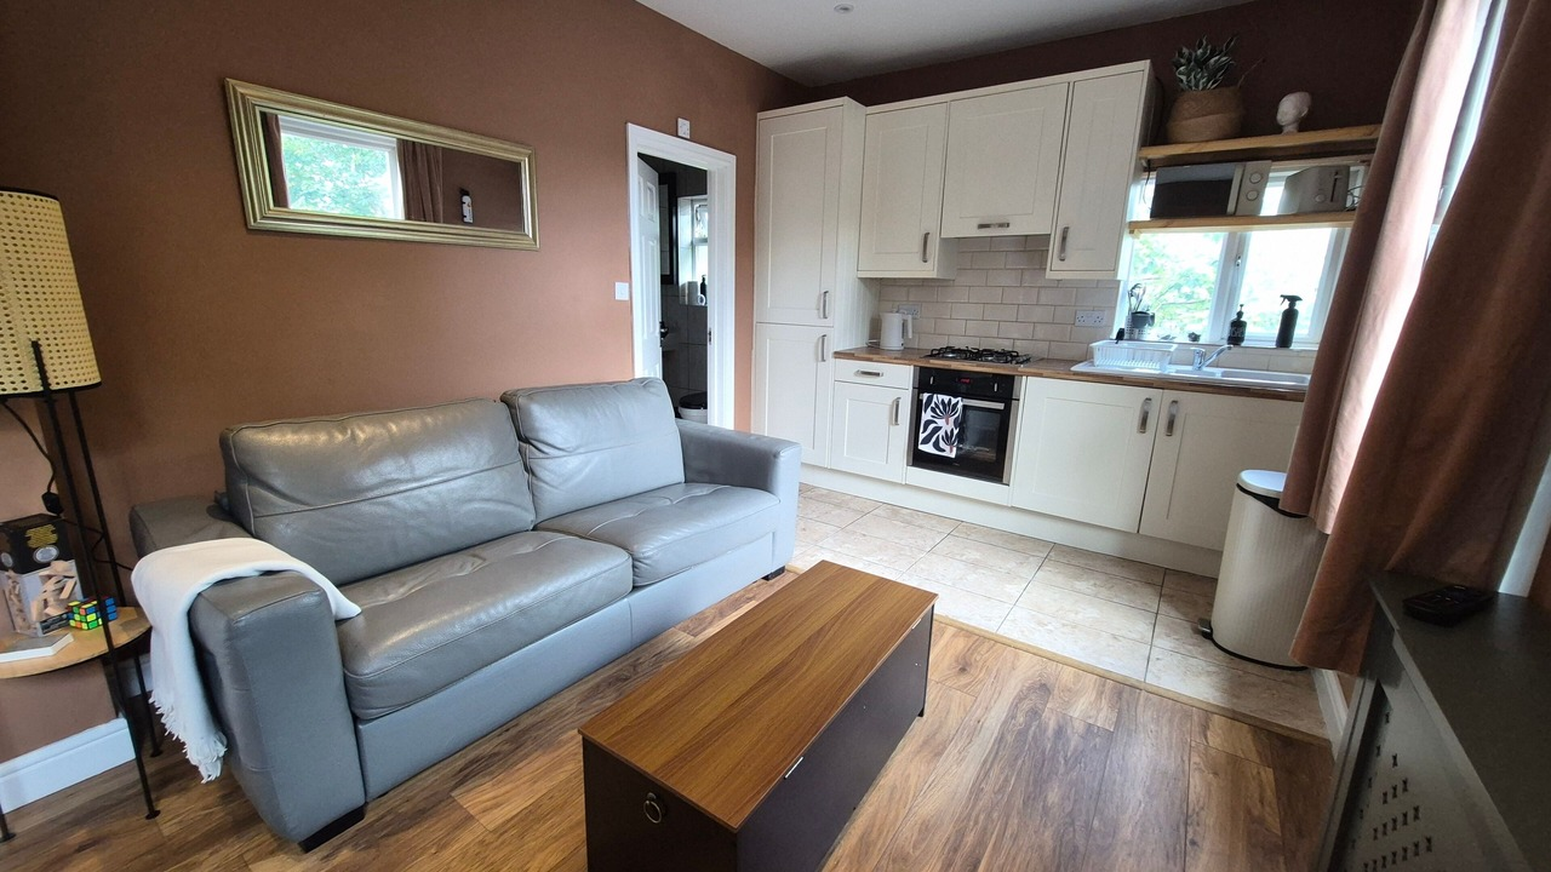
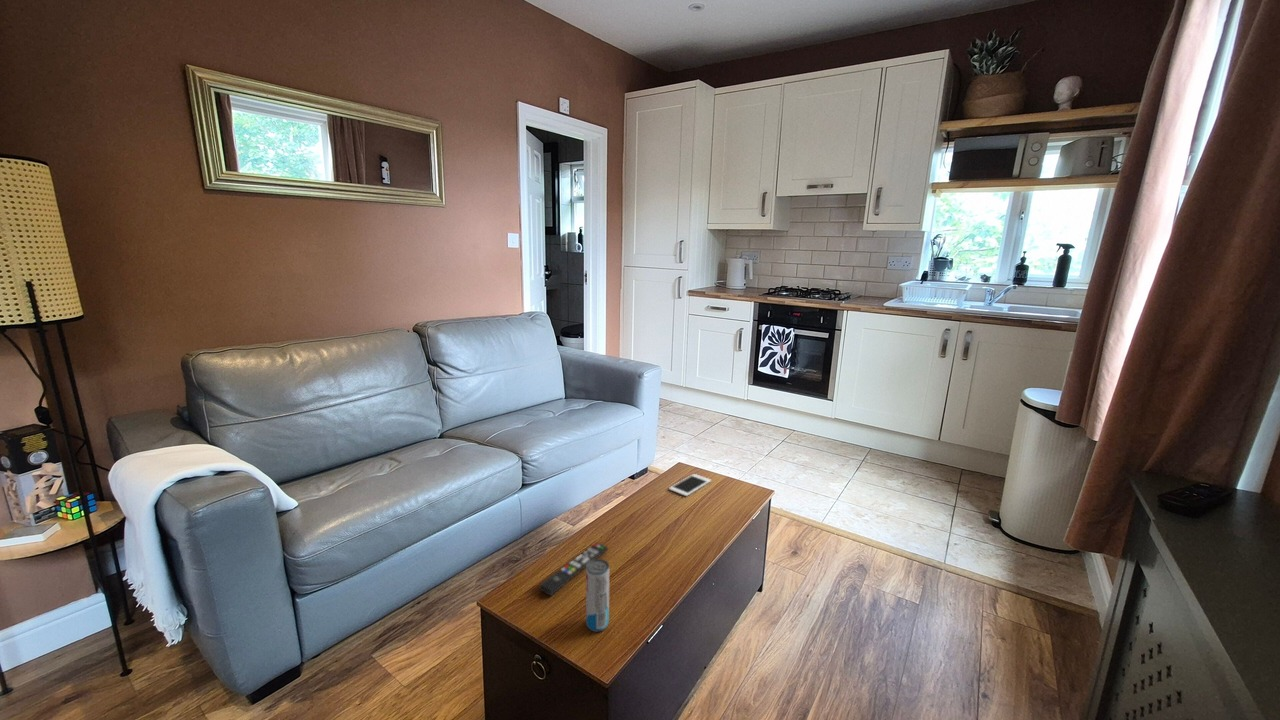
+ beverage can (597, 595)
+ cell phone (690, 484)
+ remote control (575, 566)
